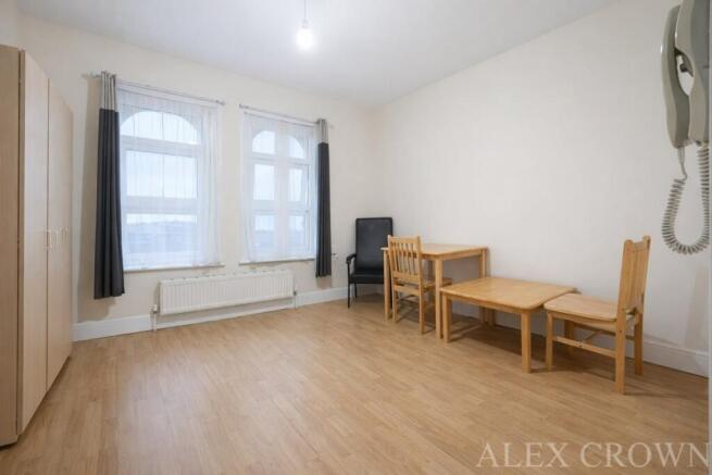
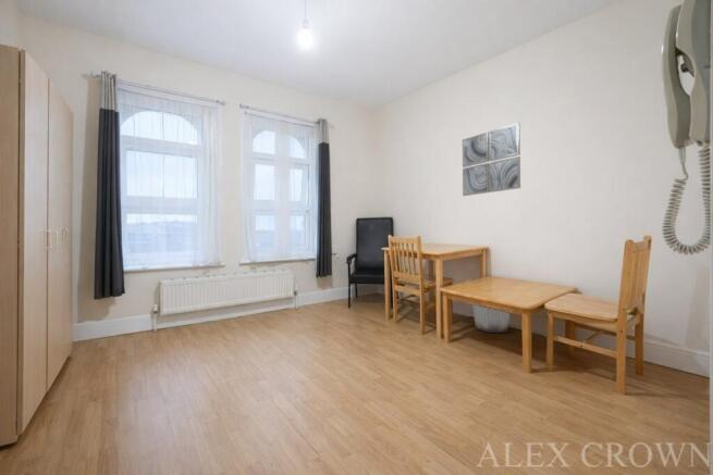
+ wall art (490, 162)
+ trash can (491, 309)
